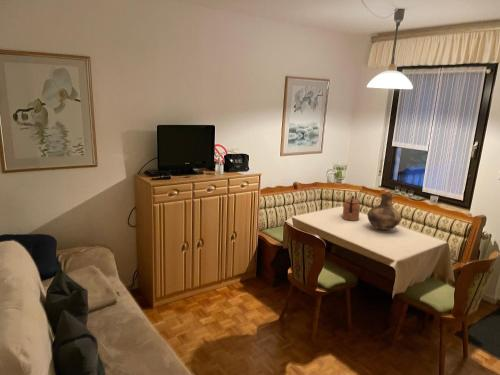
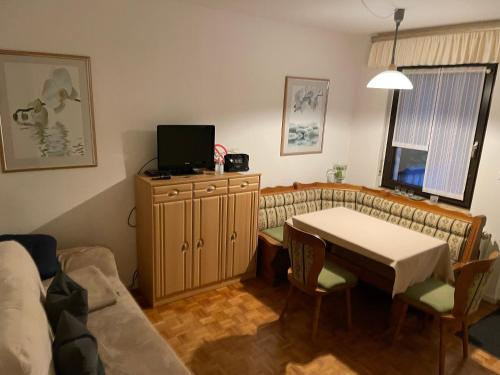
- vase (384, 211)
- coffeepot (351, 207)
